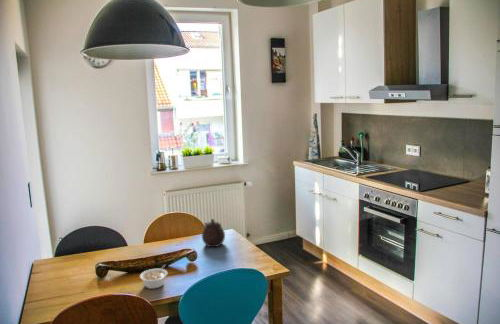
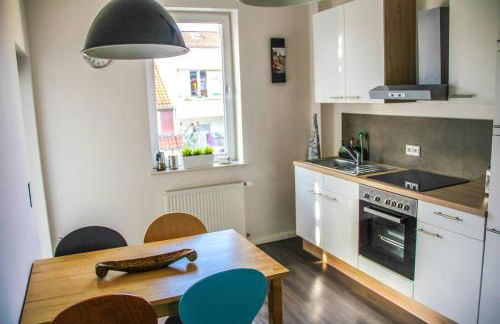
- legume (153, 277)
- teapot (213, 232)
